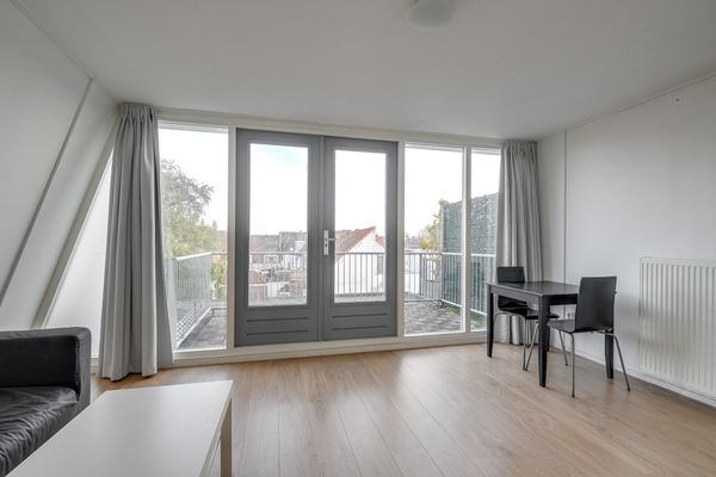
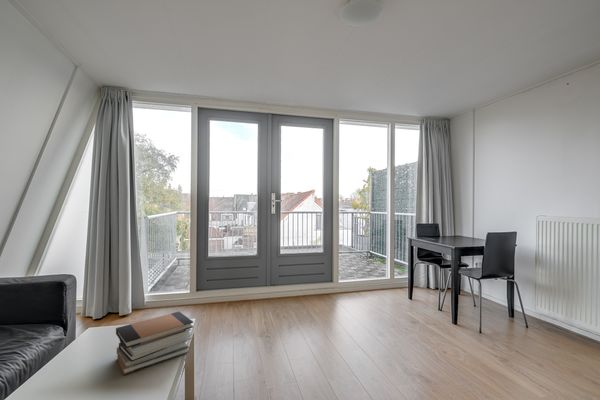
+ book stack (155, 339)
